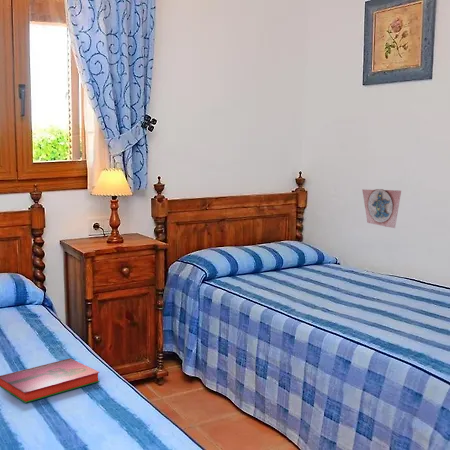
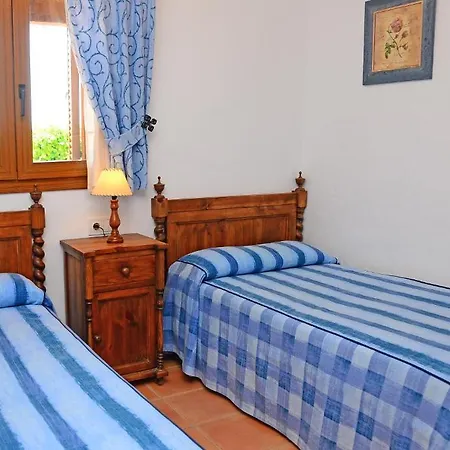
- animal cookie (379, 207)
- hardback book (49, 378)
